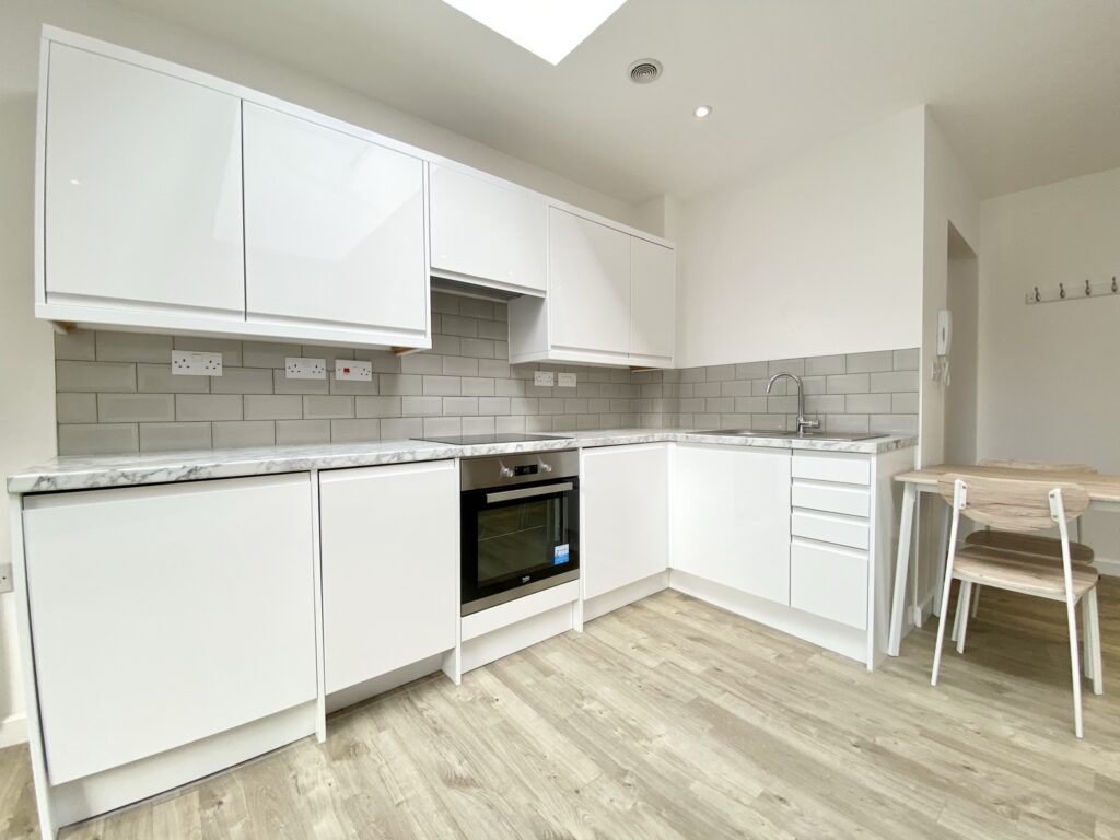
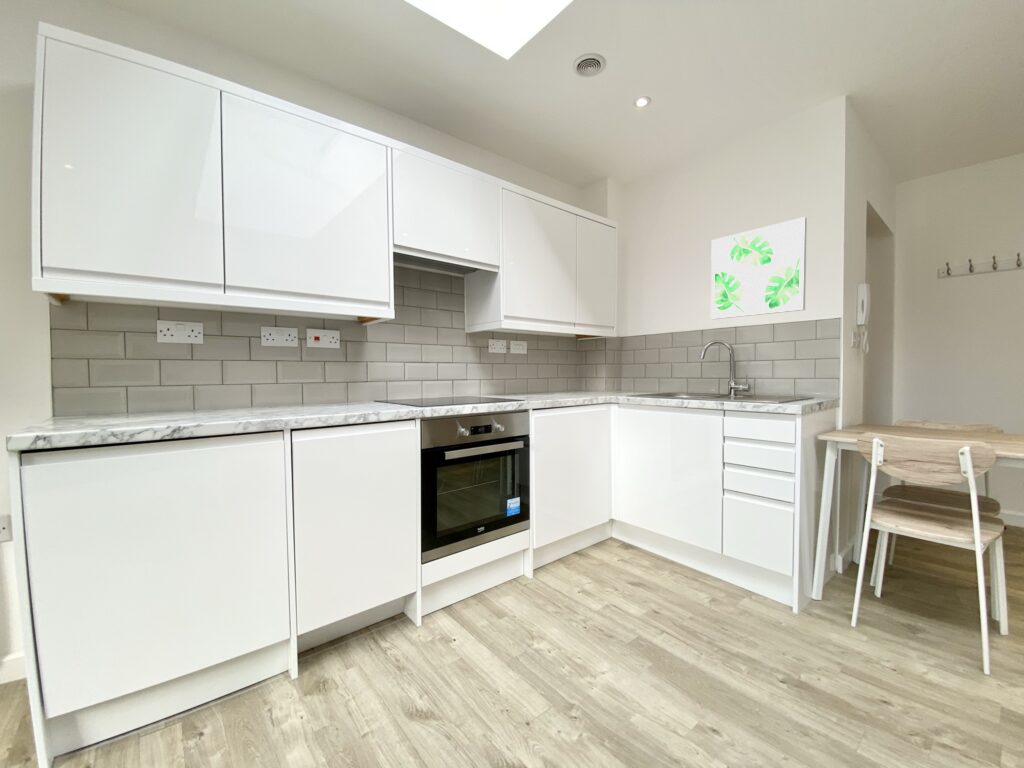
+ wall art (755, 272)
